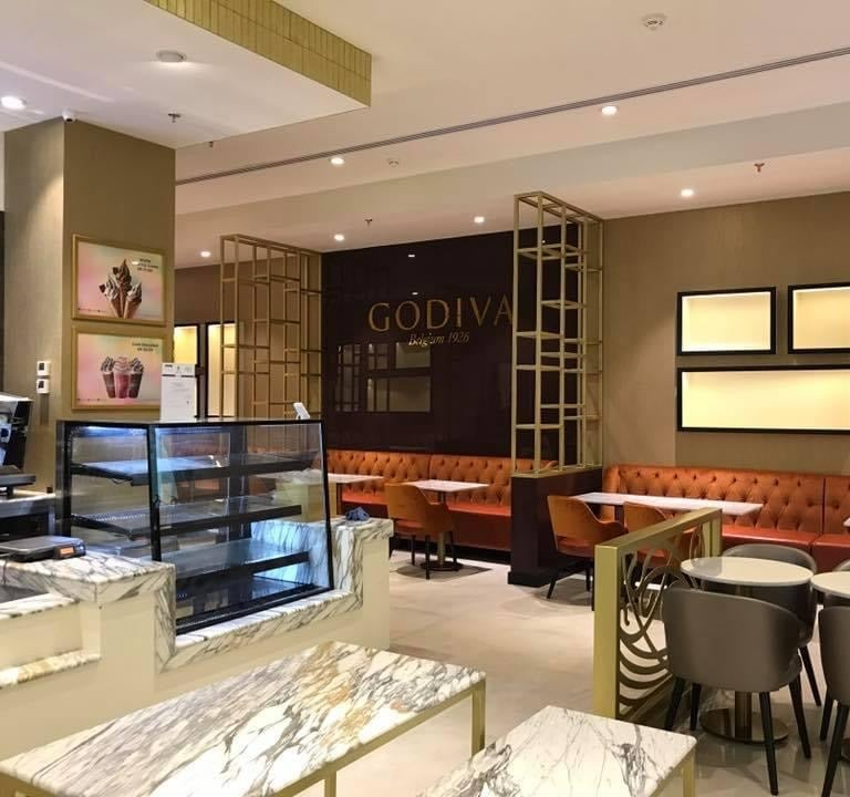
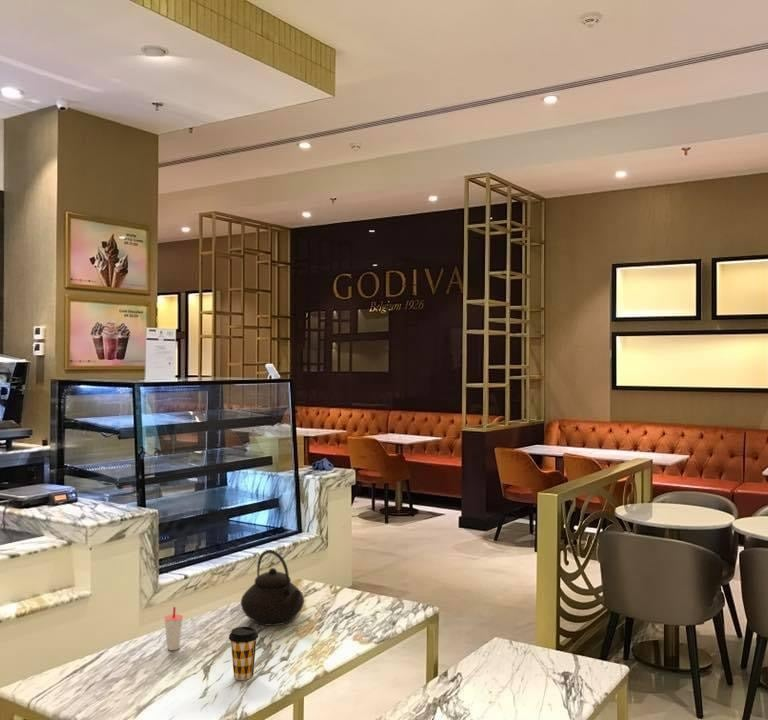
+ cup (173, 627)
+ coffee cup (243, 653)
+ teapot (276, 586)
